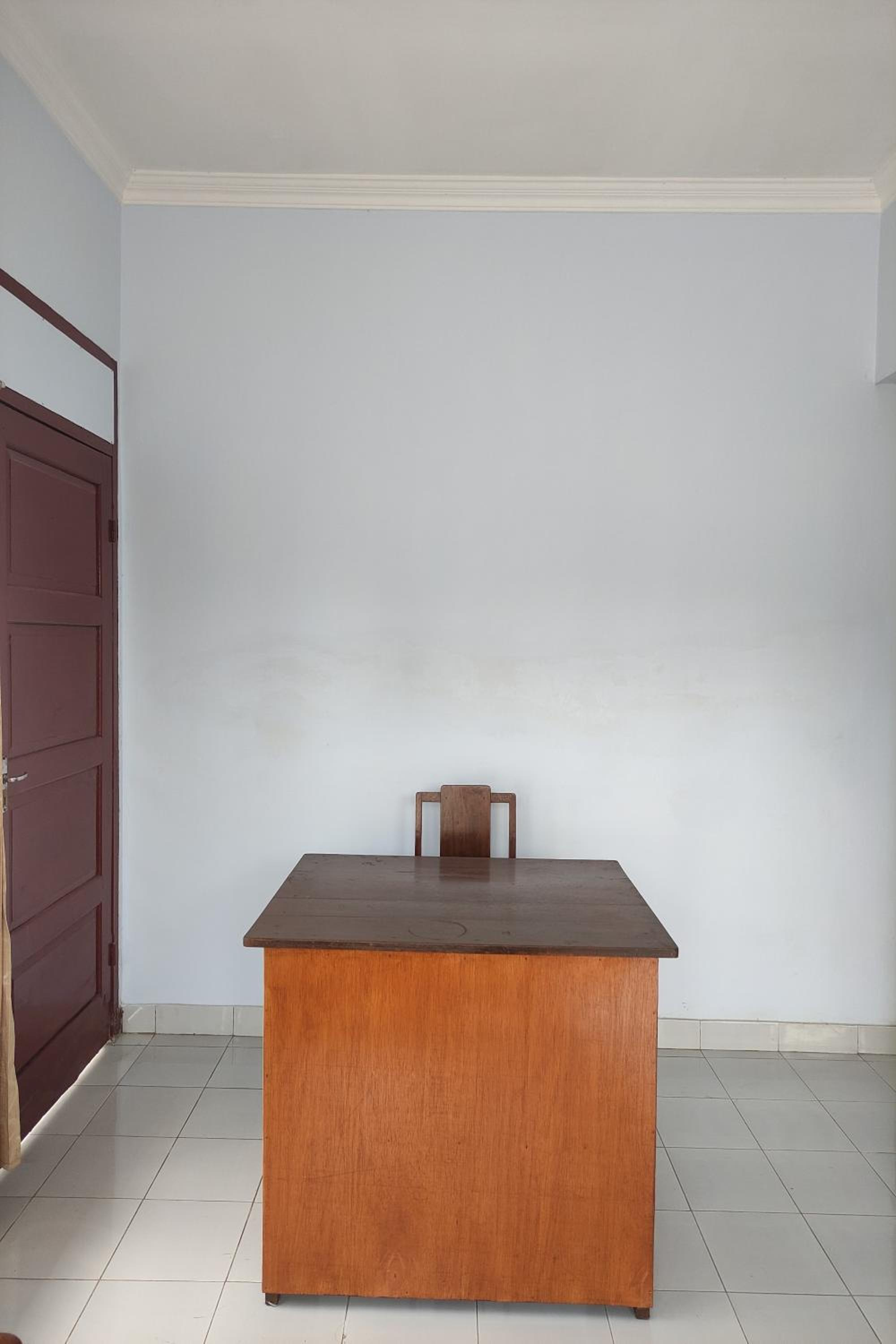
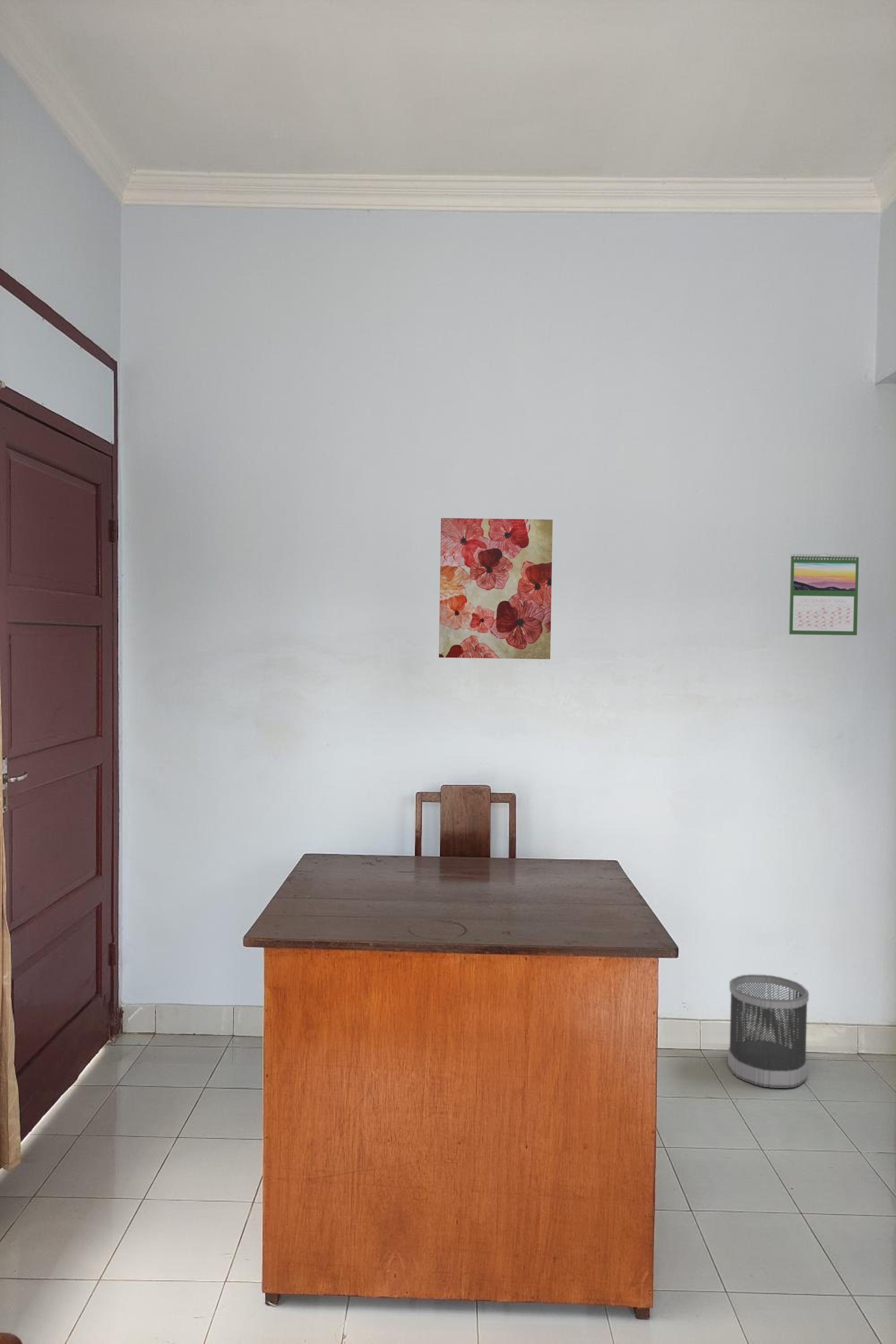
+ wastebasket (767, 1029)
+ calendar (823, 594)
+ wall art (495, 589)
